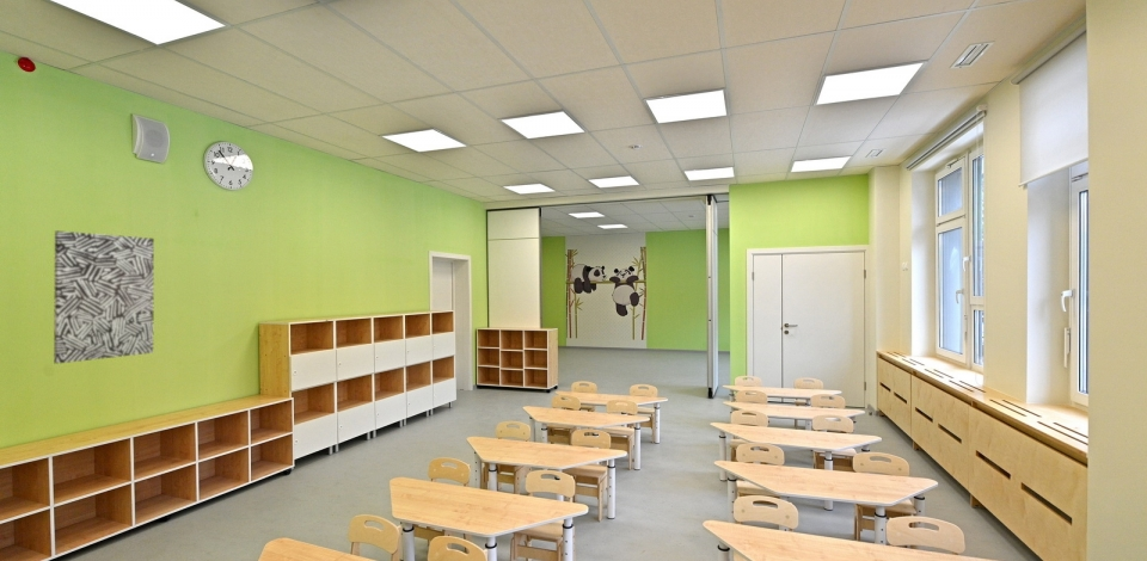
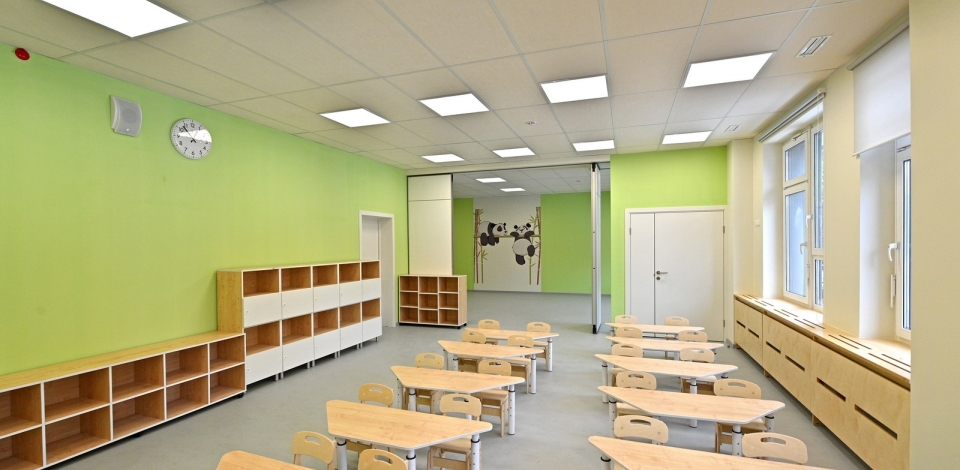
- wall art (108, 296)
